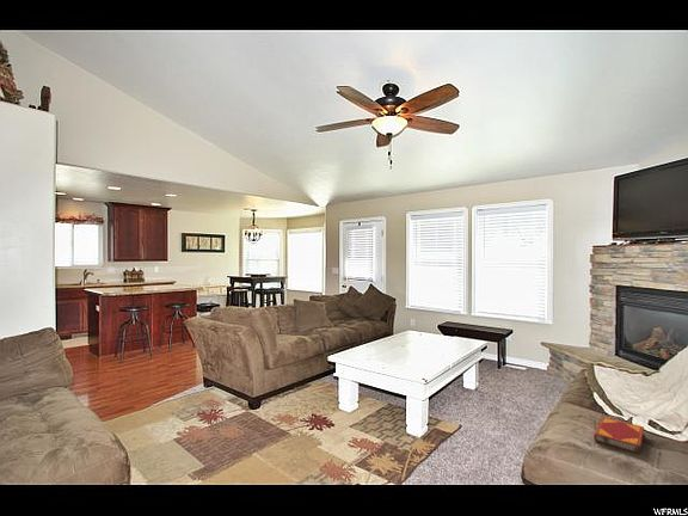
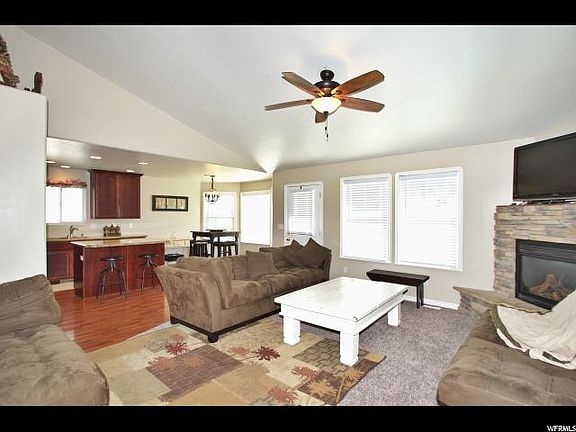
- hardback book (619, 434)
